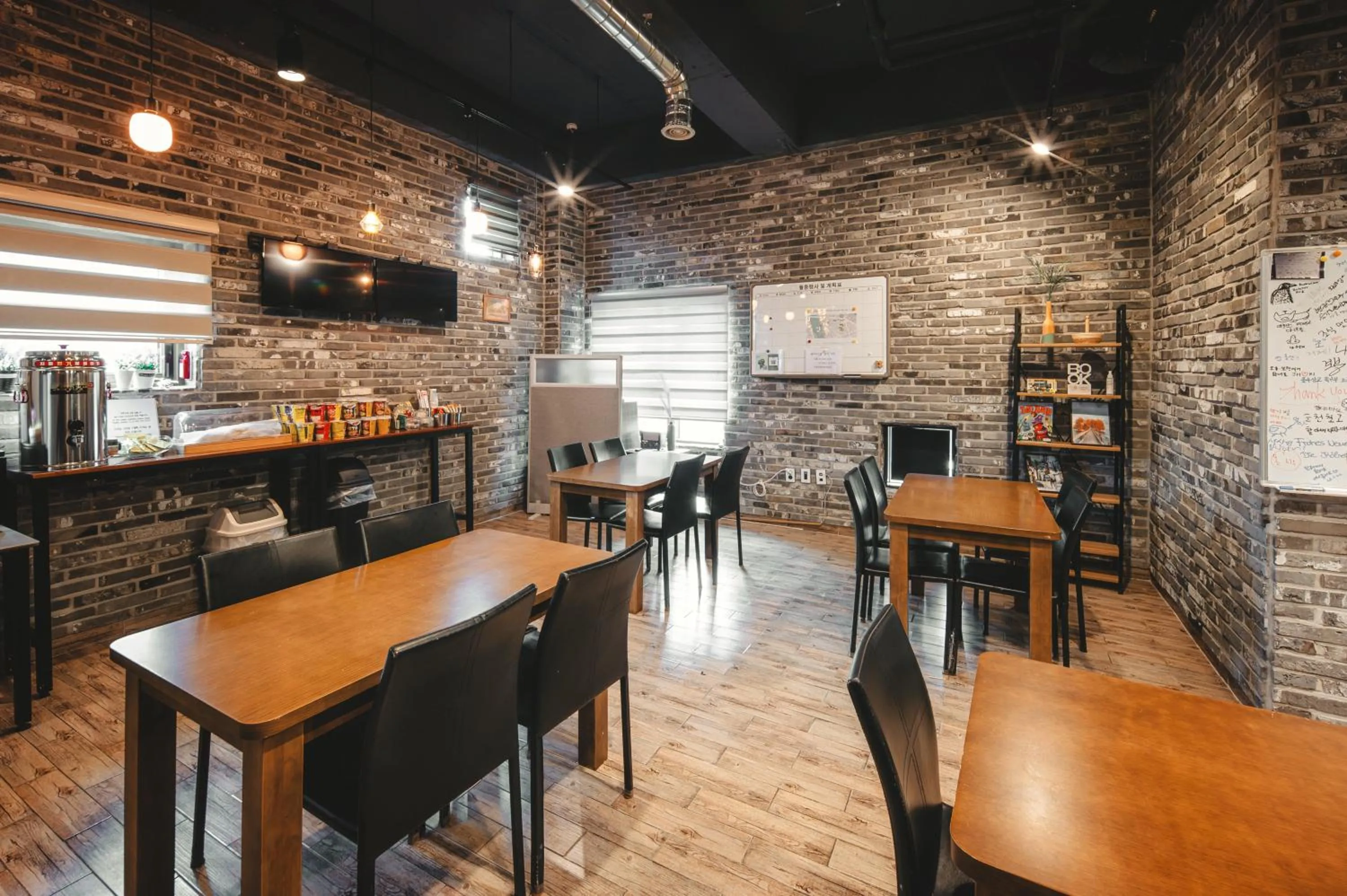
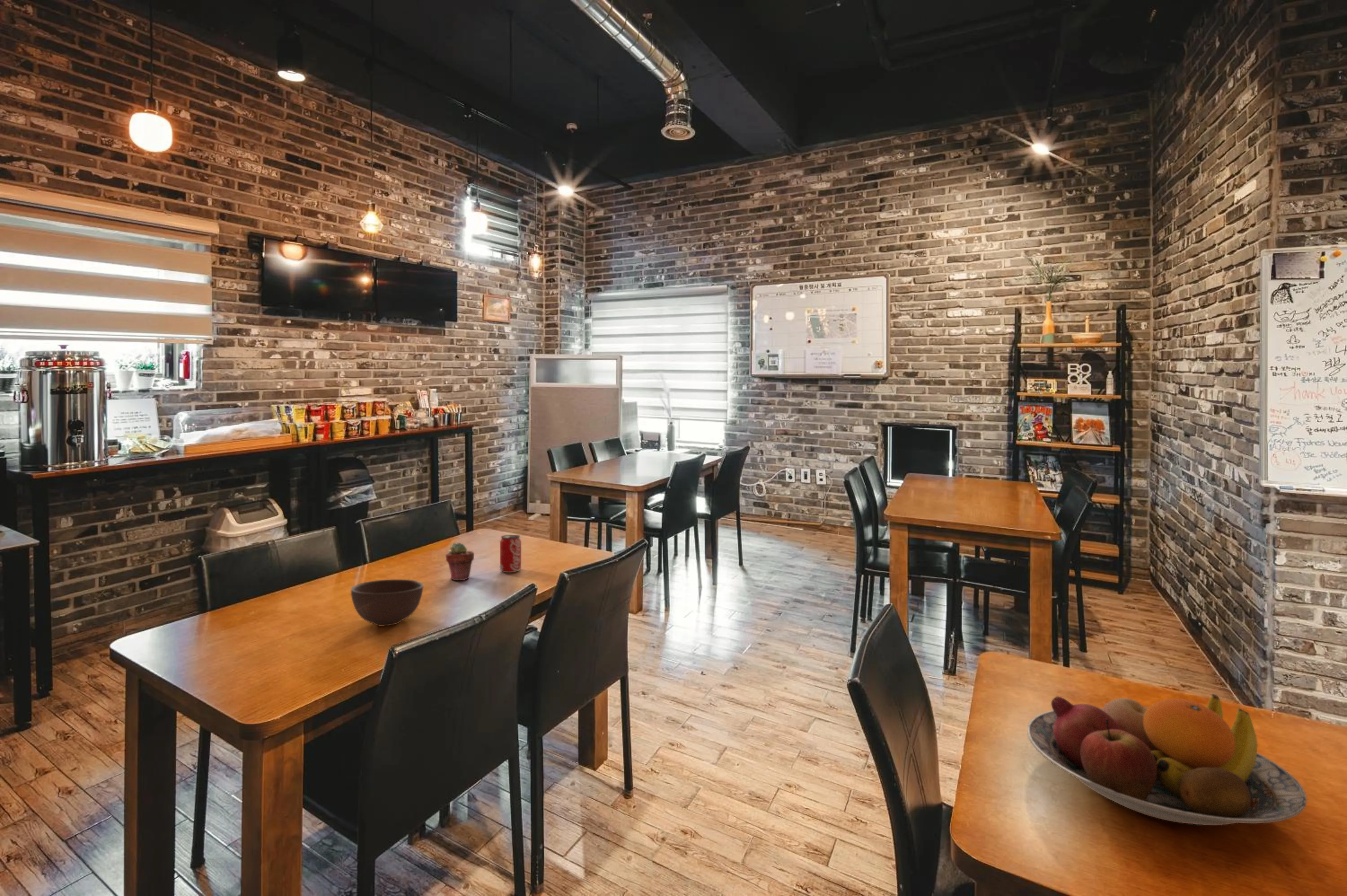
+ beverage can (511, 553)
+ fruit bowl (1152, 746)
+ potted succulent (460, 560)
+ bowl (388, 604)
